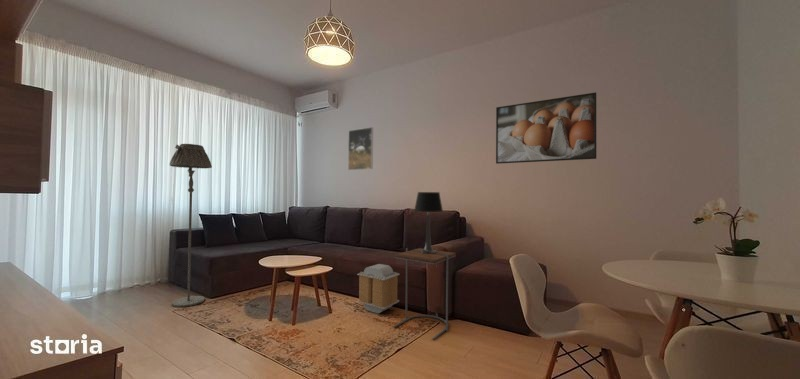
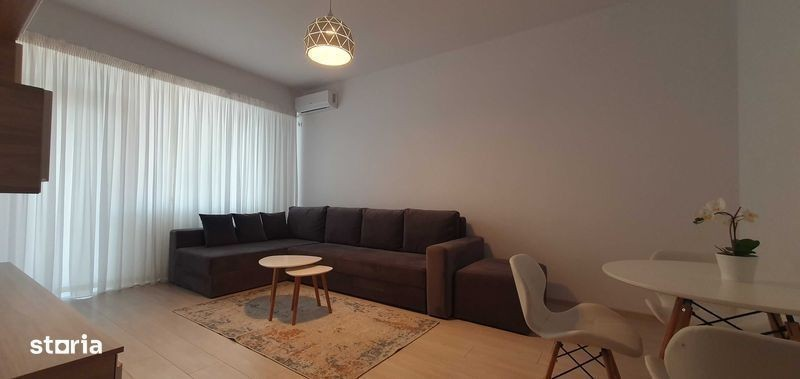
- air purifier (378, 287)
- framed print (360, 149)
- table lamp (428, 221)
- floor lamp (190, 223)
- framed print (542, 130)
- side table (407, 285)
